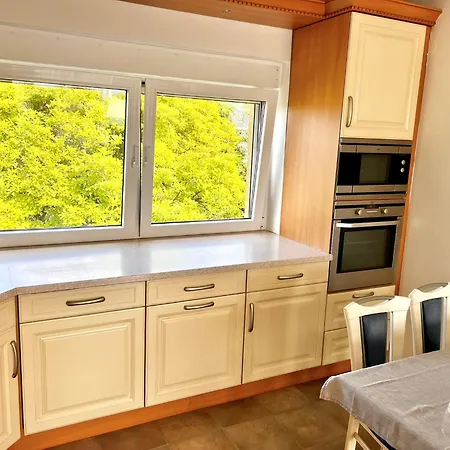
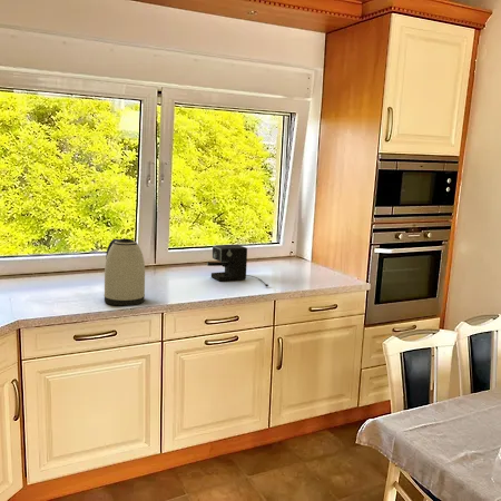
+ kettle (120, 268)
+ coffee maker (238, 265)
